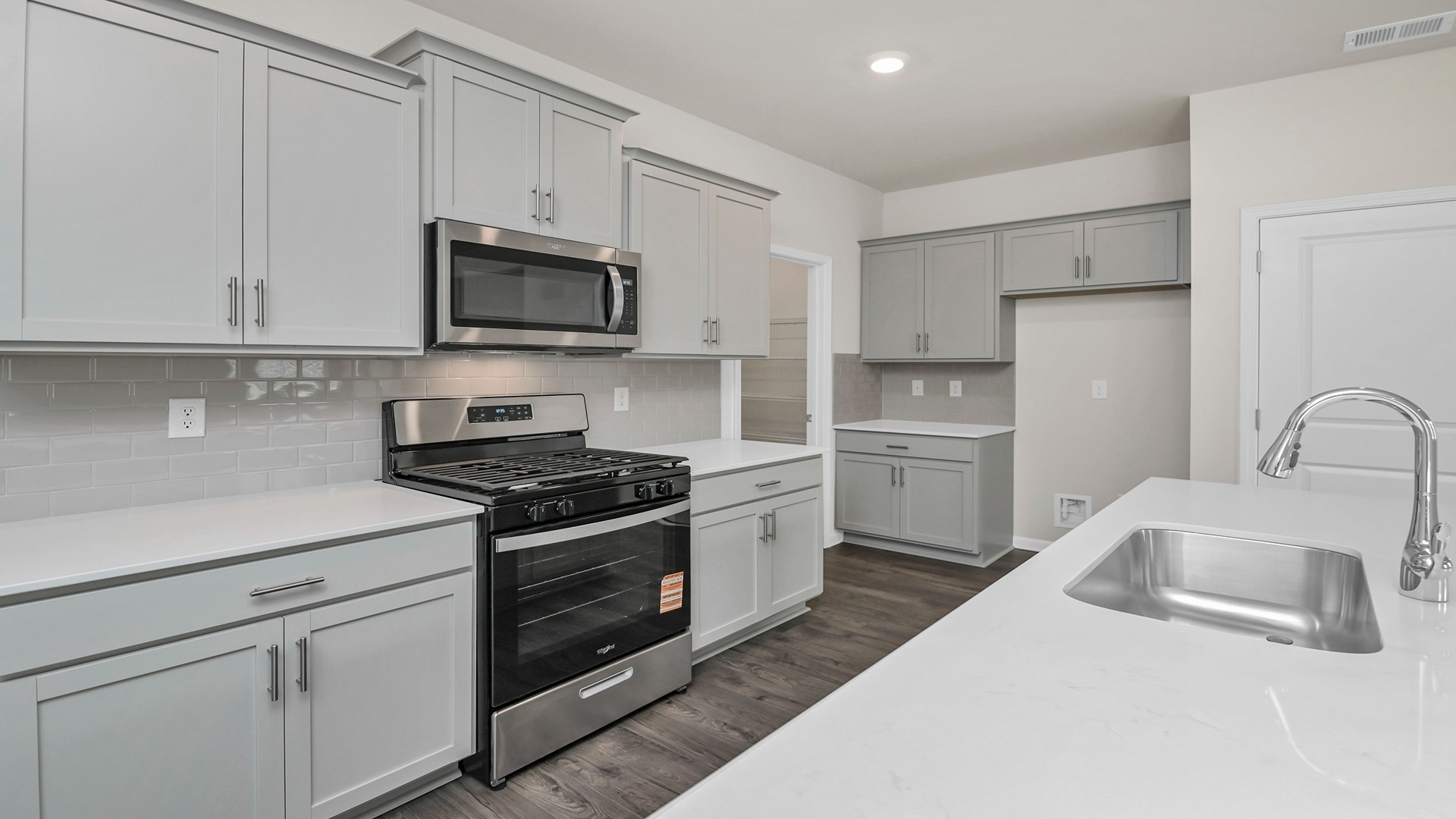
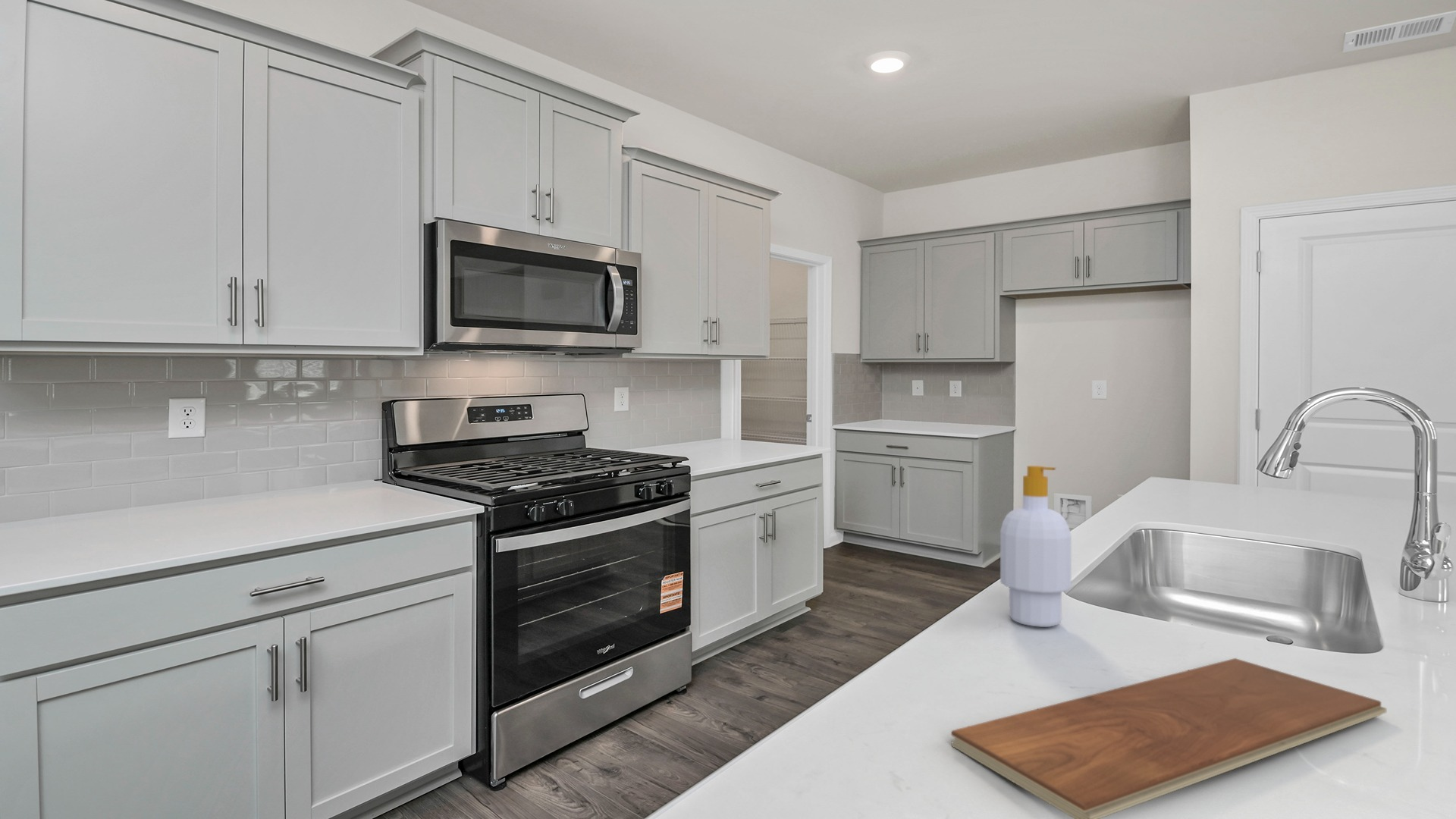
+ chopping board (1178, 723)
+ soap bottle (1034, 543)
